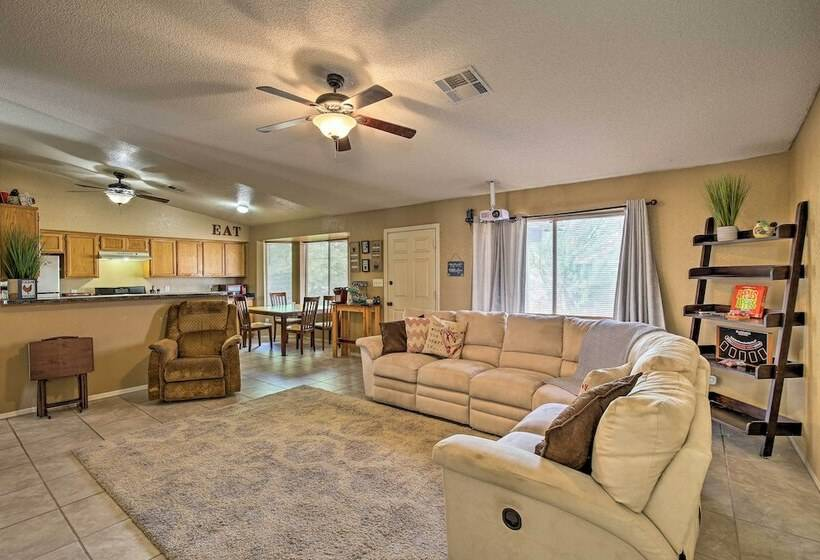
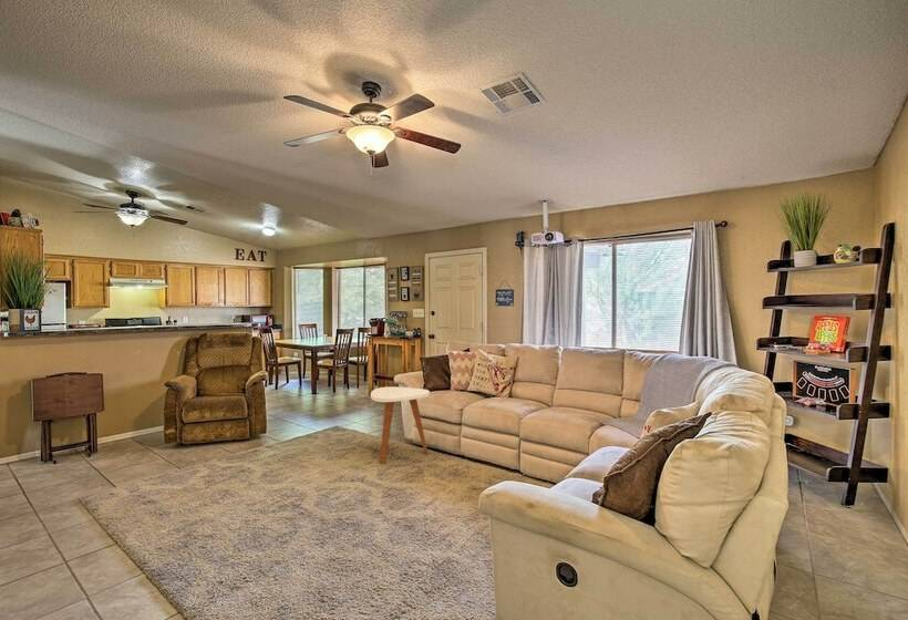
+ side table (391, 421)
